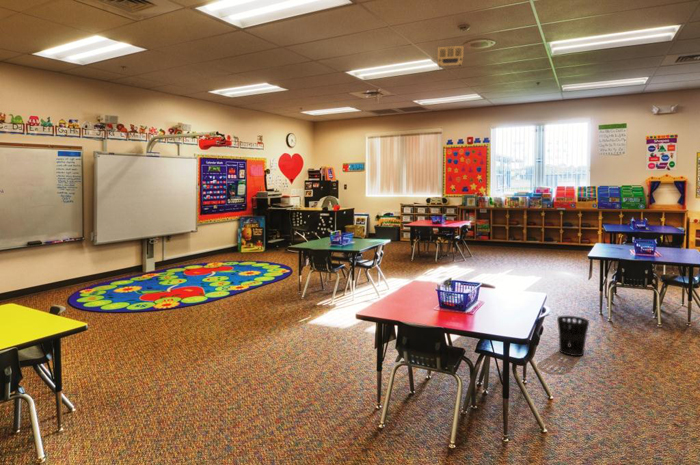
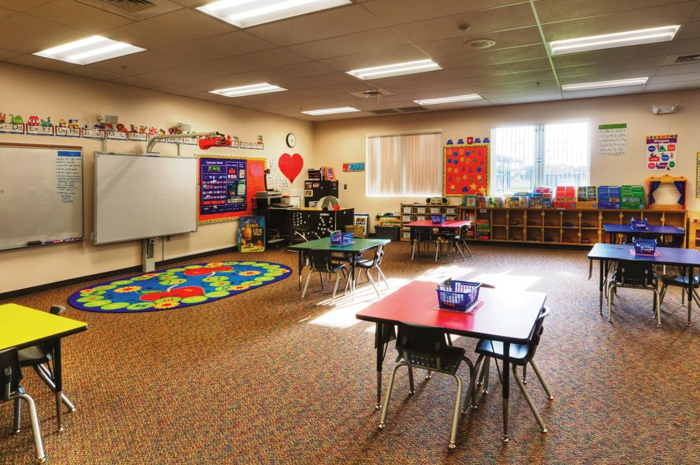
- projector (450, 58)
- wastebasket (572, 335)
